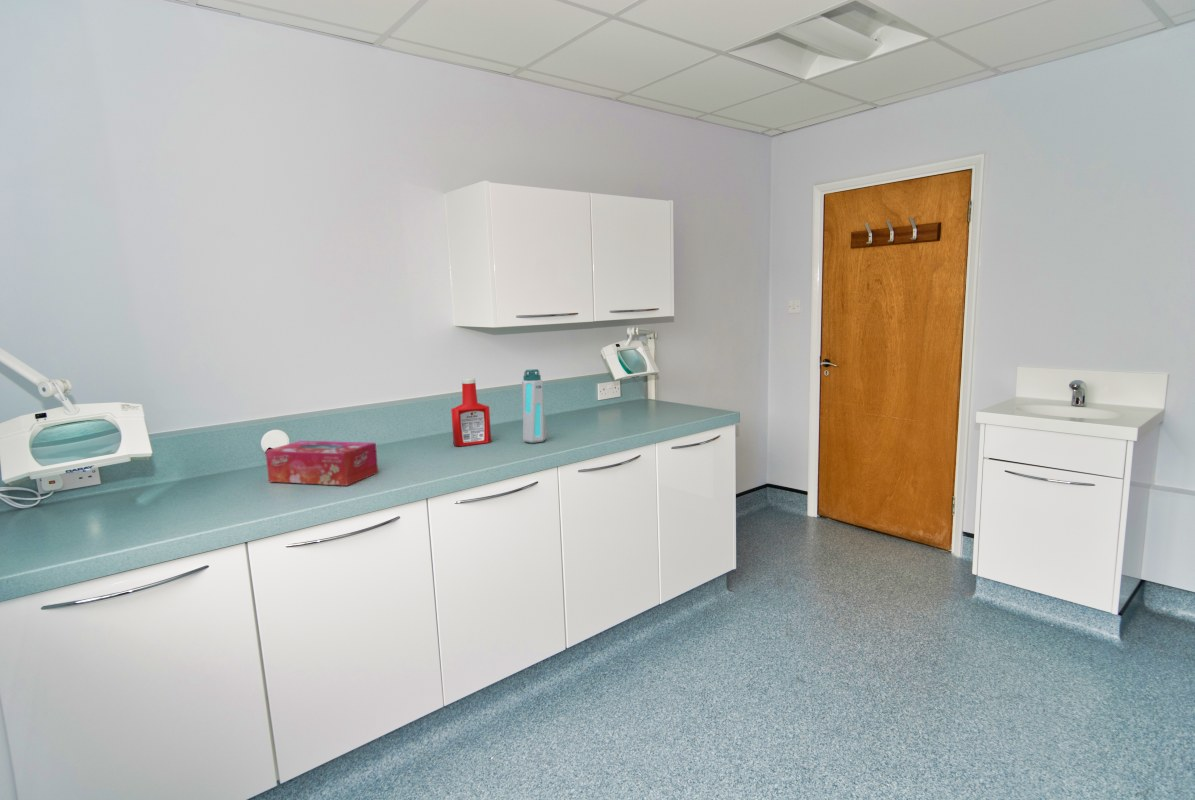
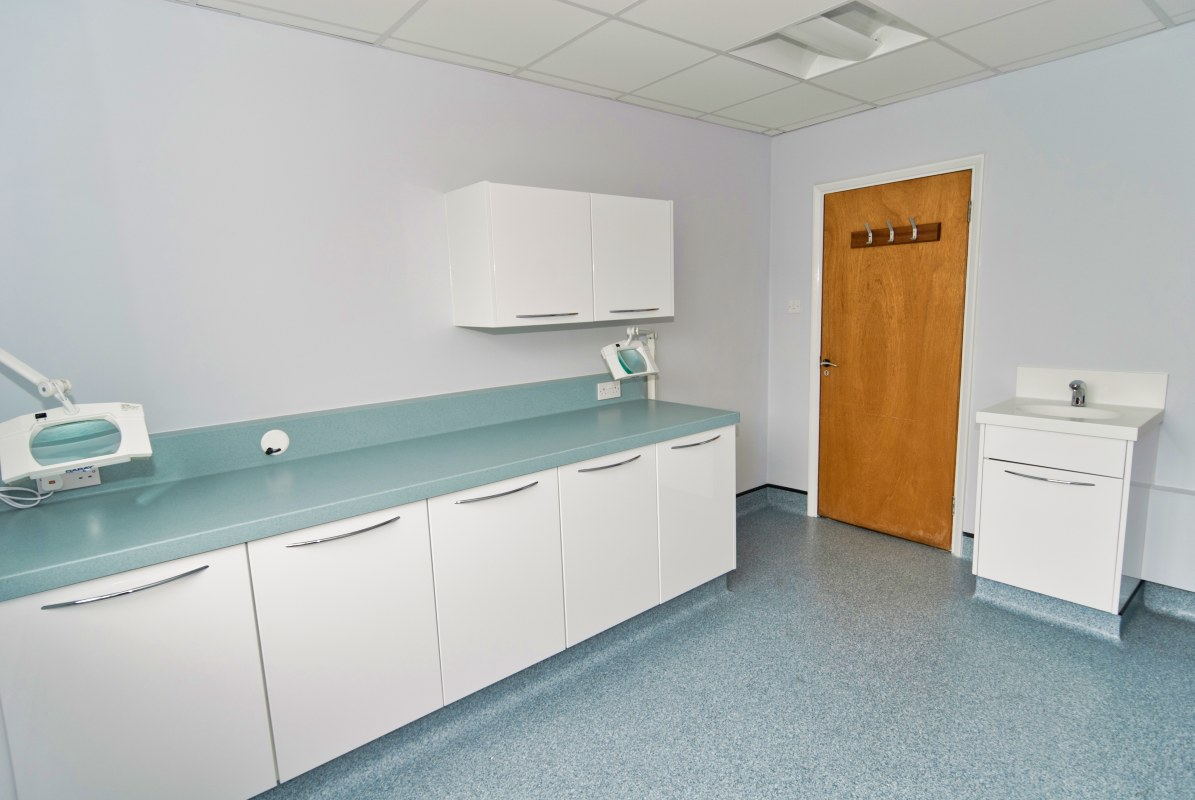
- soap bottle (470, 411)
- water bottle (533, 405)
- tissue box (322, 461)
